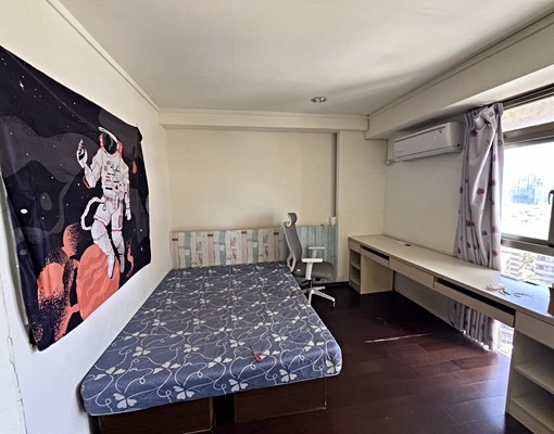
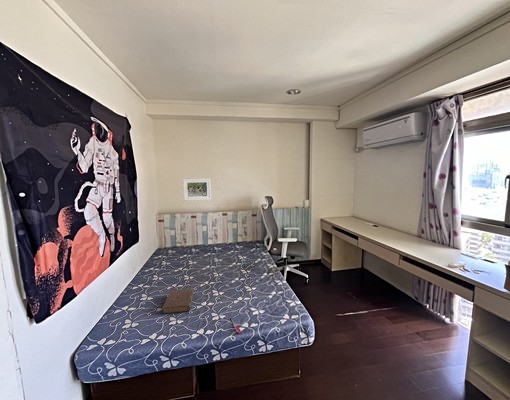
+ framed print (197, 189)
+ book (179, 300)
